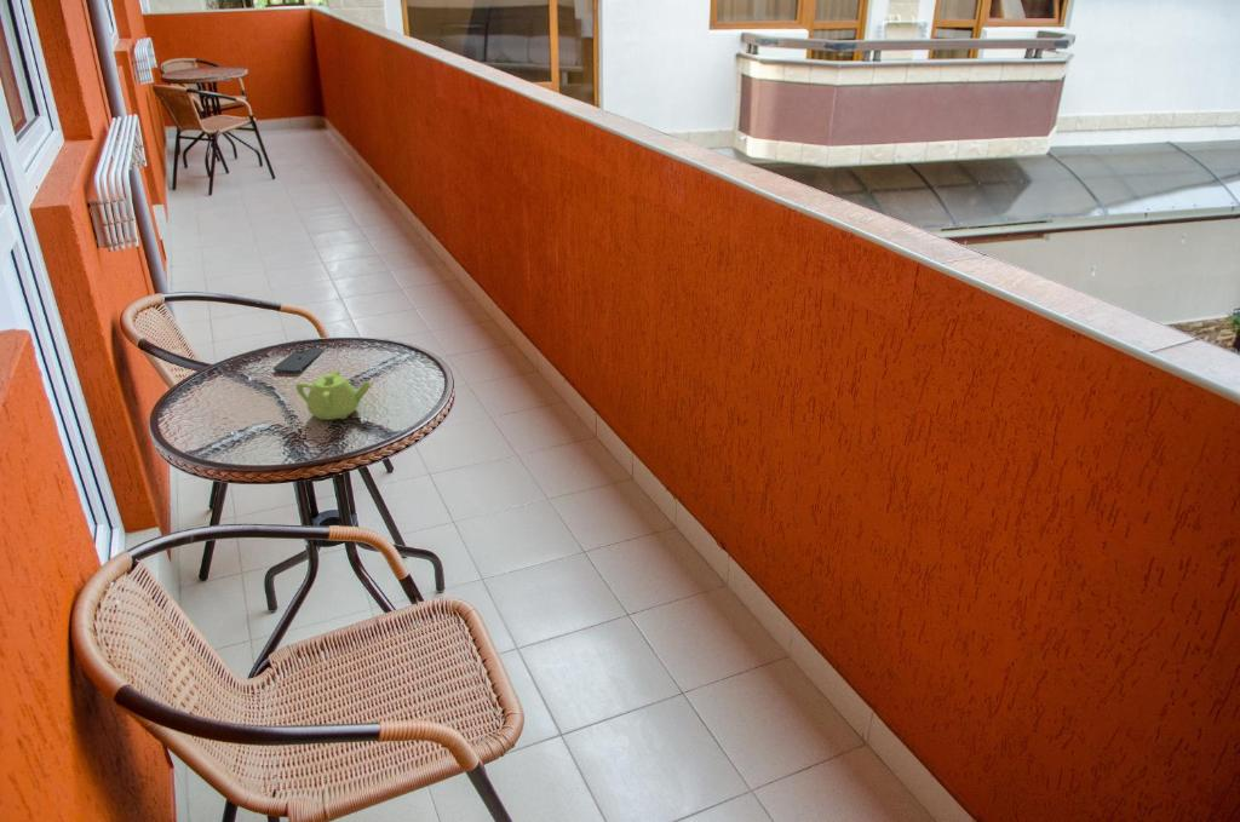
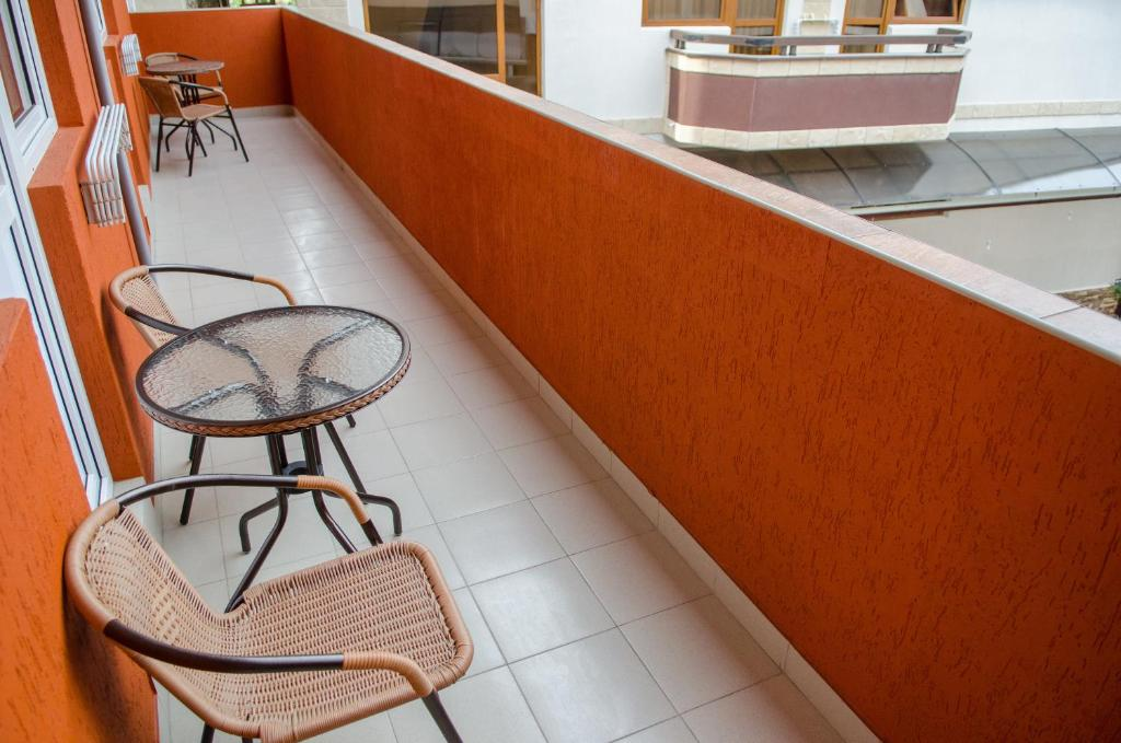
- teapot (334, 393)
- smartphone (299, 358)
